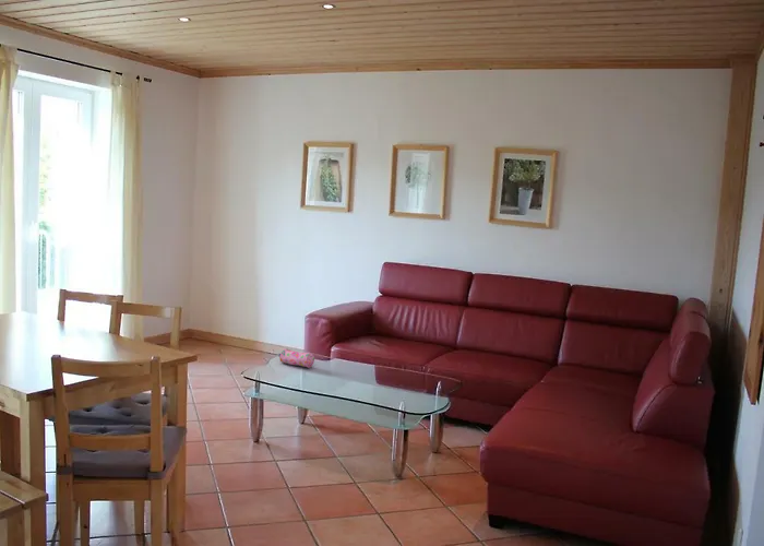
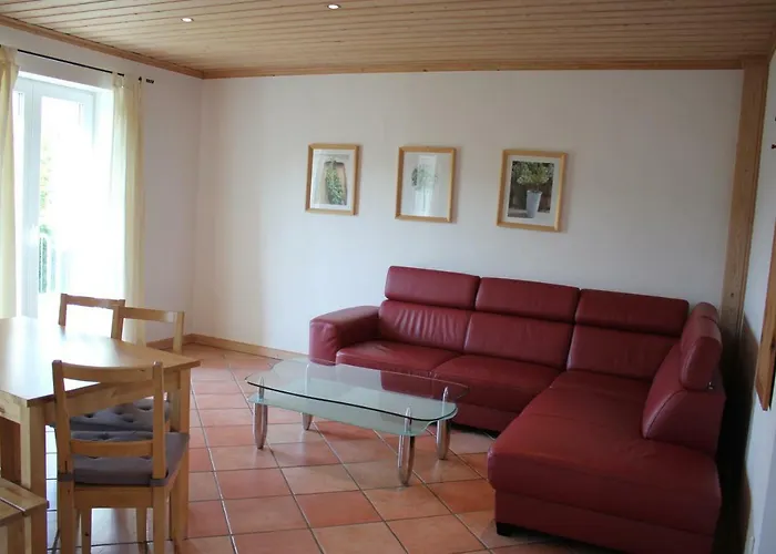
- pencil case (296, 357)
